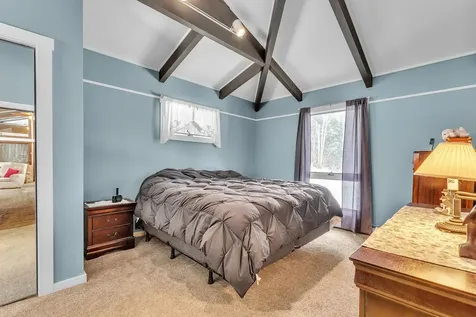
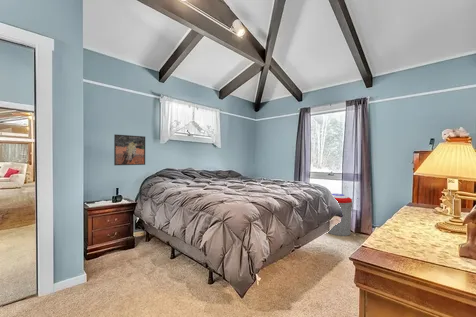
+ trash can (342, 213)
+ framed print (130, 150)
